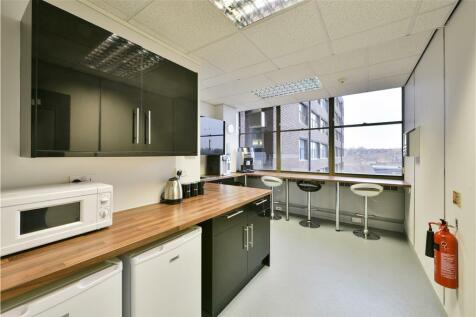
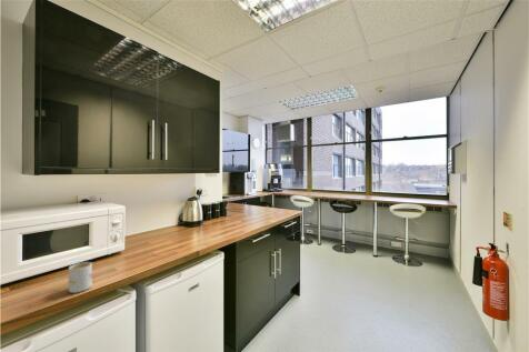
+ mug (78, 275)
